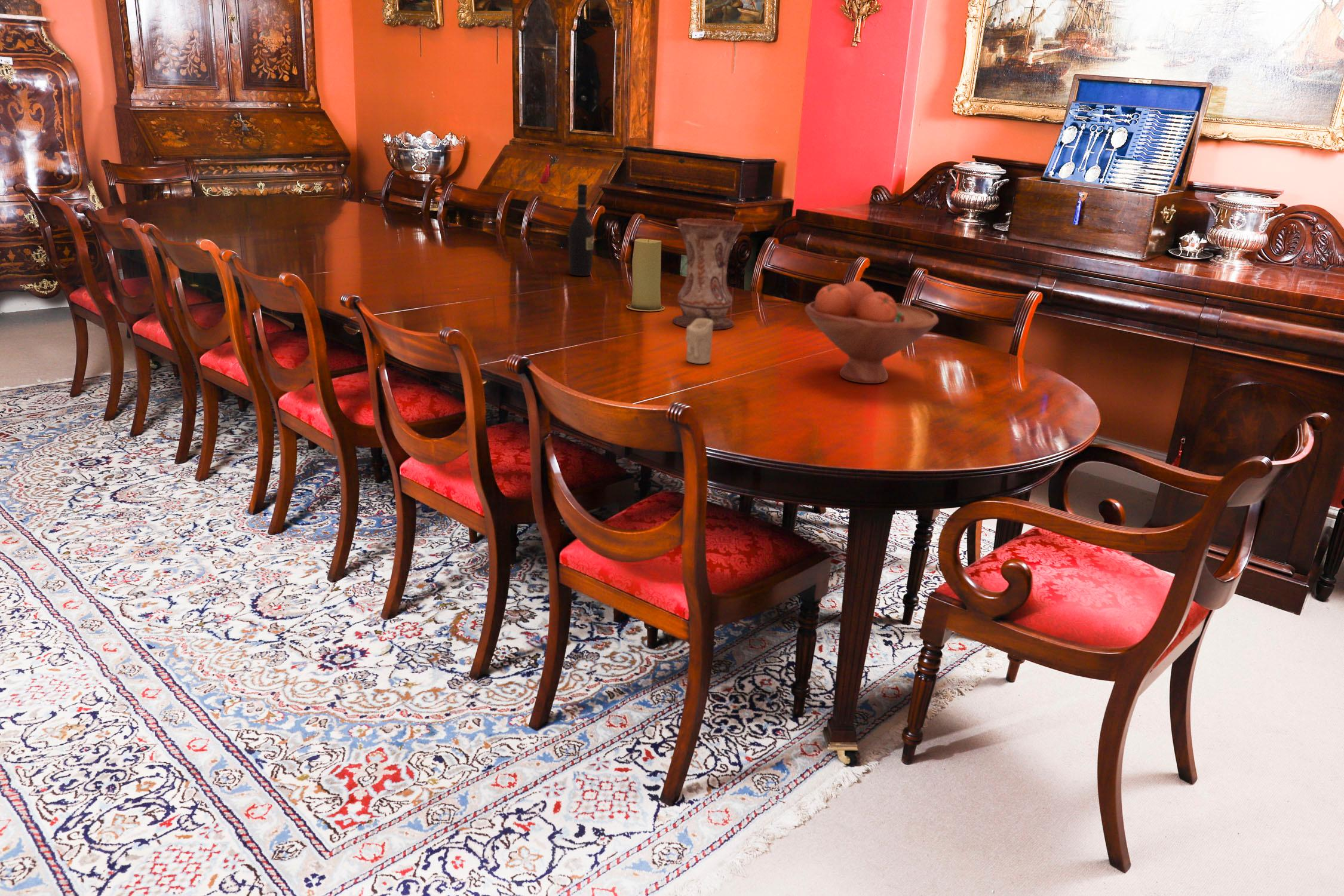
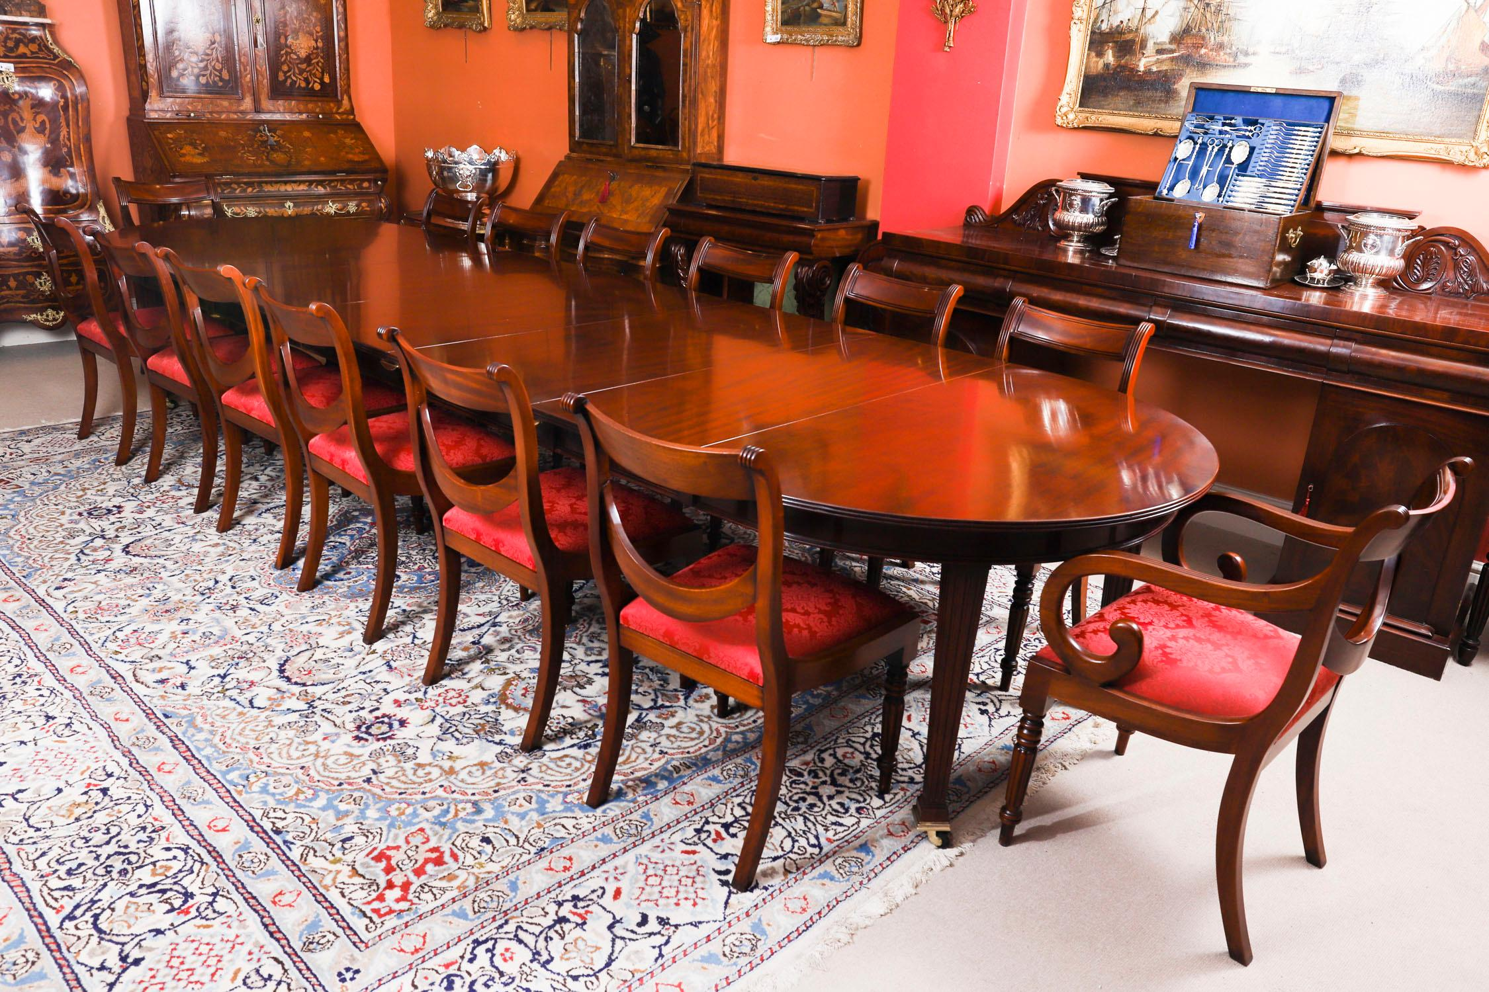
- fruit bowl (869, 332)
- candle (647, 274)
- vase (706, 274)
- wine bottle (581, 230)
- candle (698, 340)
